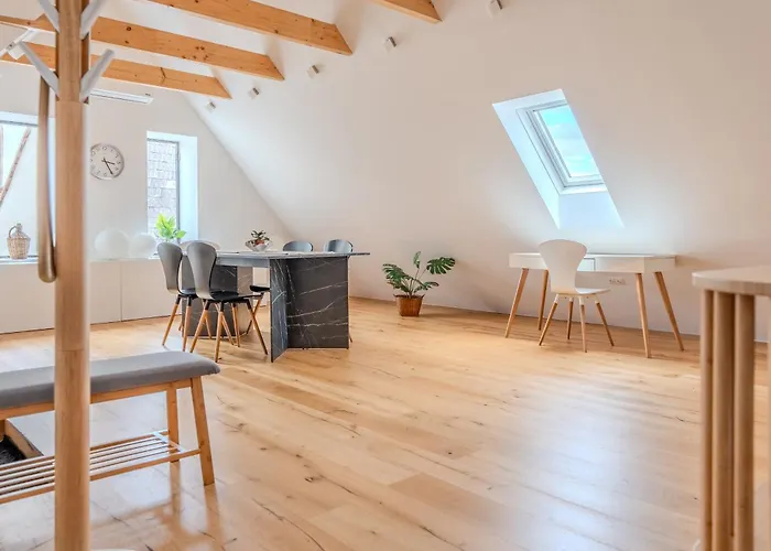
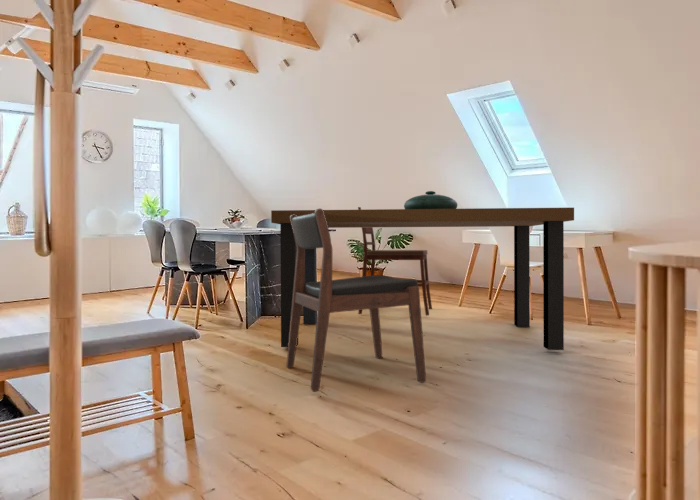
+ dining table (416, 226)
+ dining chair (353, 293)
+ decorative bowl (430, 203)
+ dining chair (396, 259)
